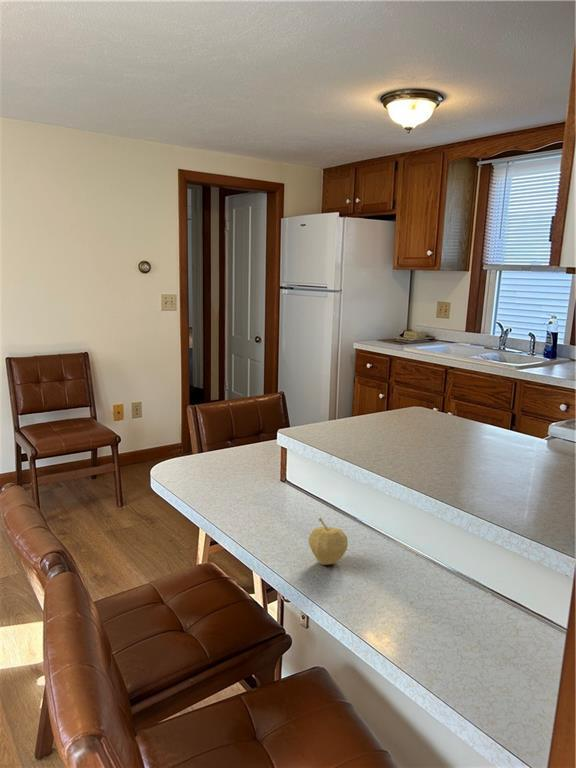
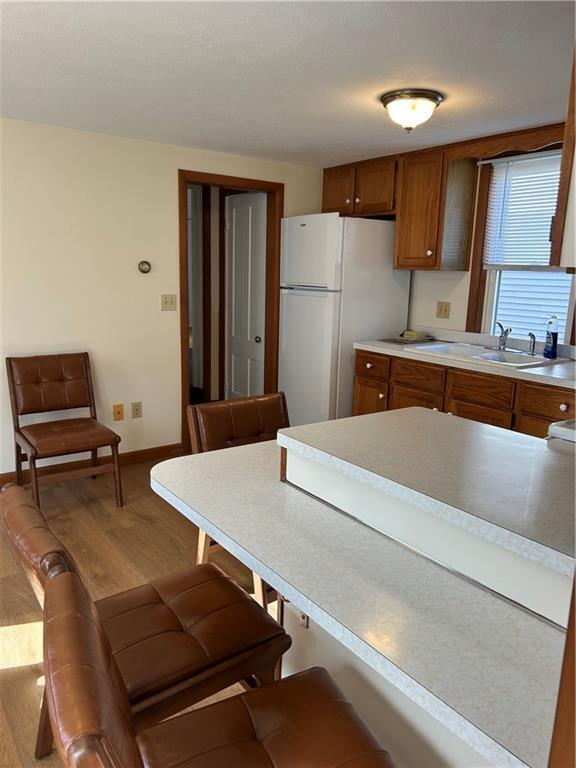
- fruit (328, 541)
